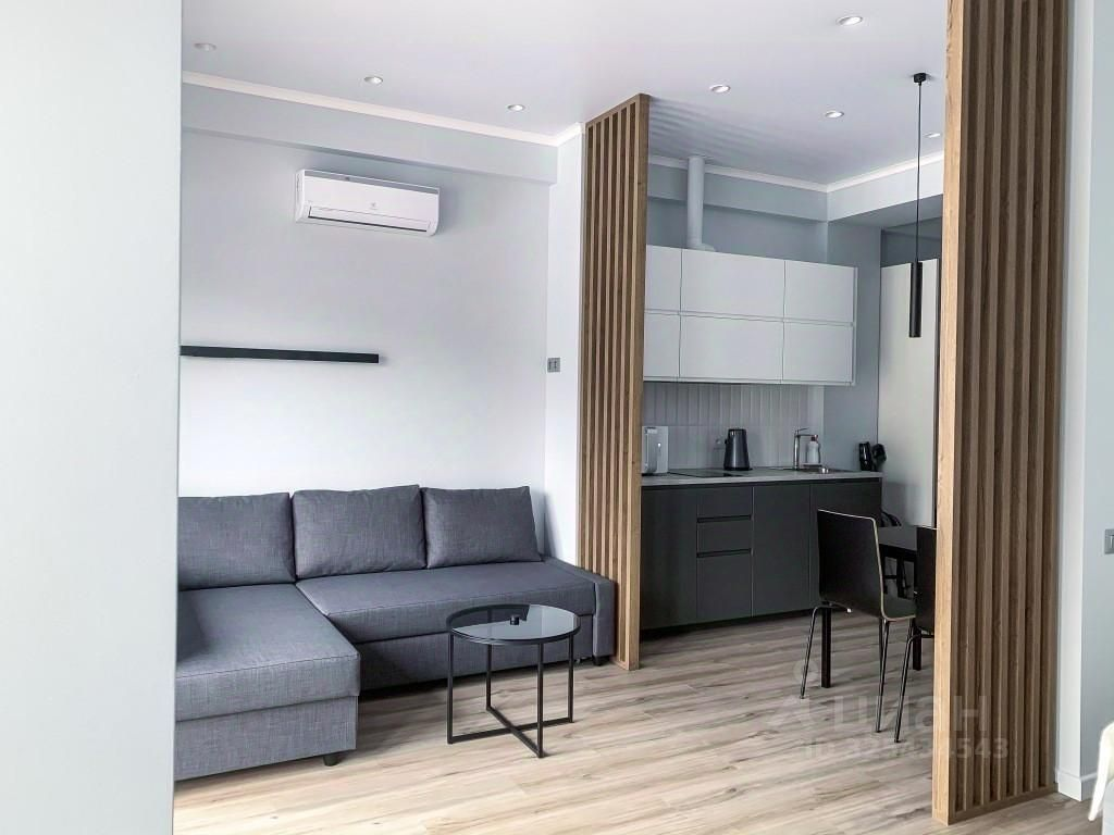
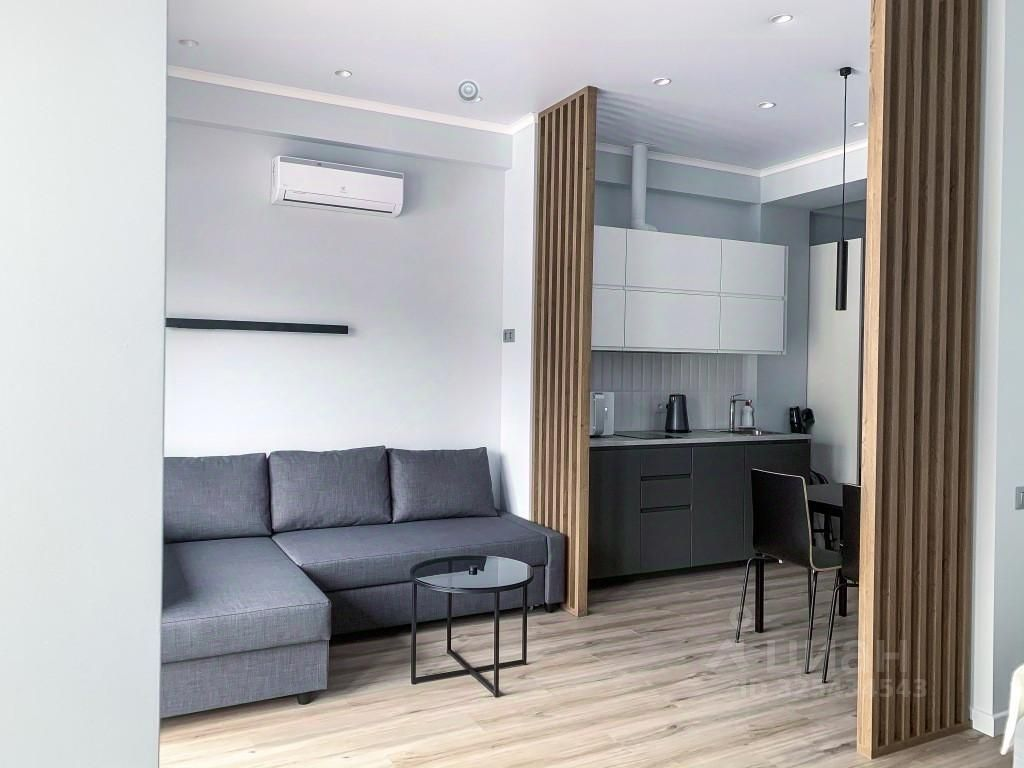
+ smoke detector (468, 90)
